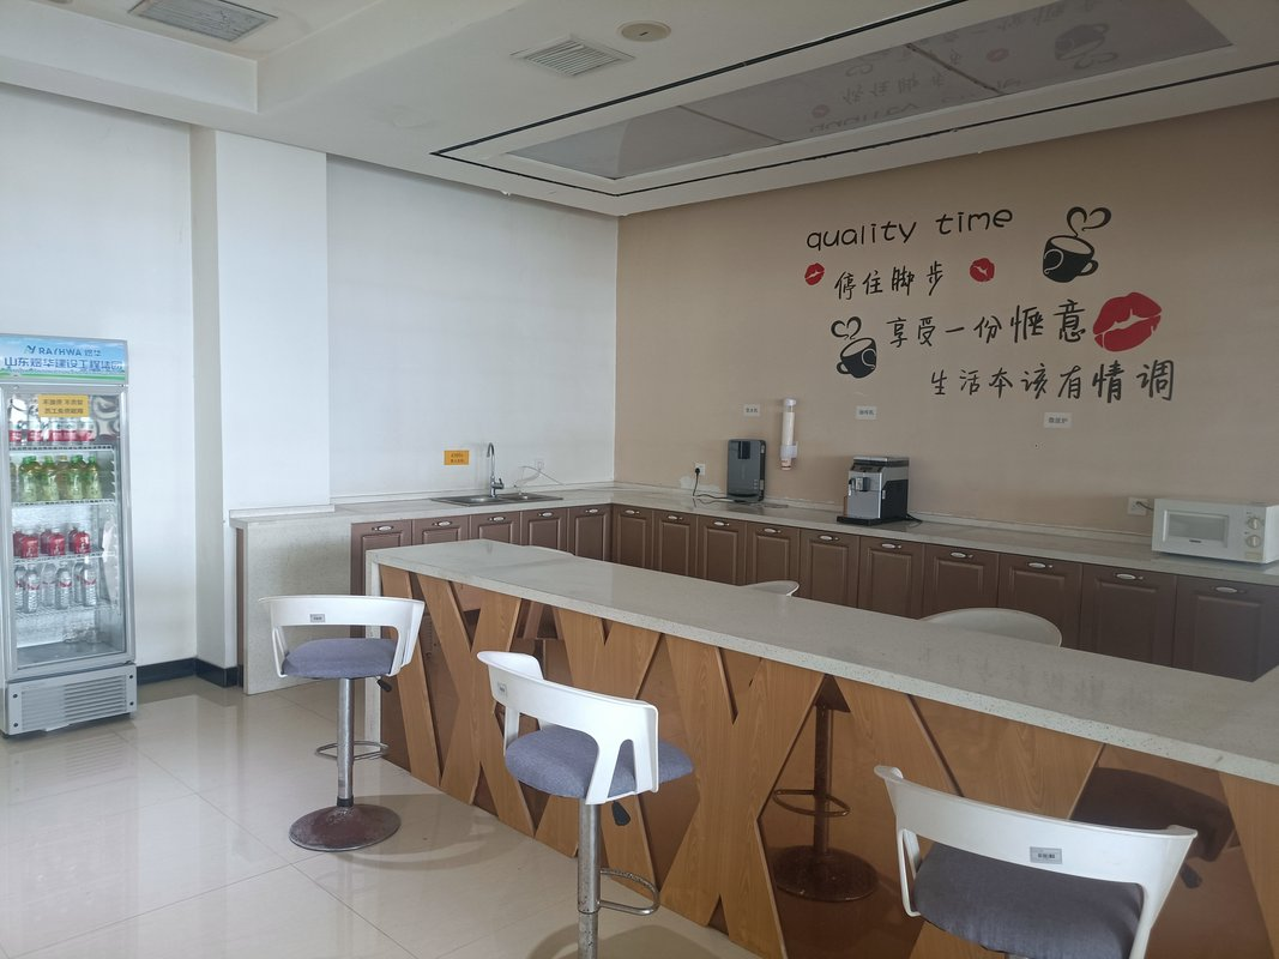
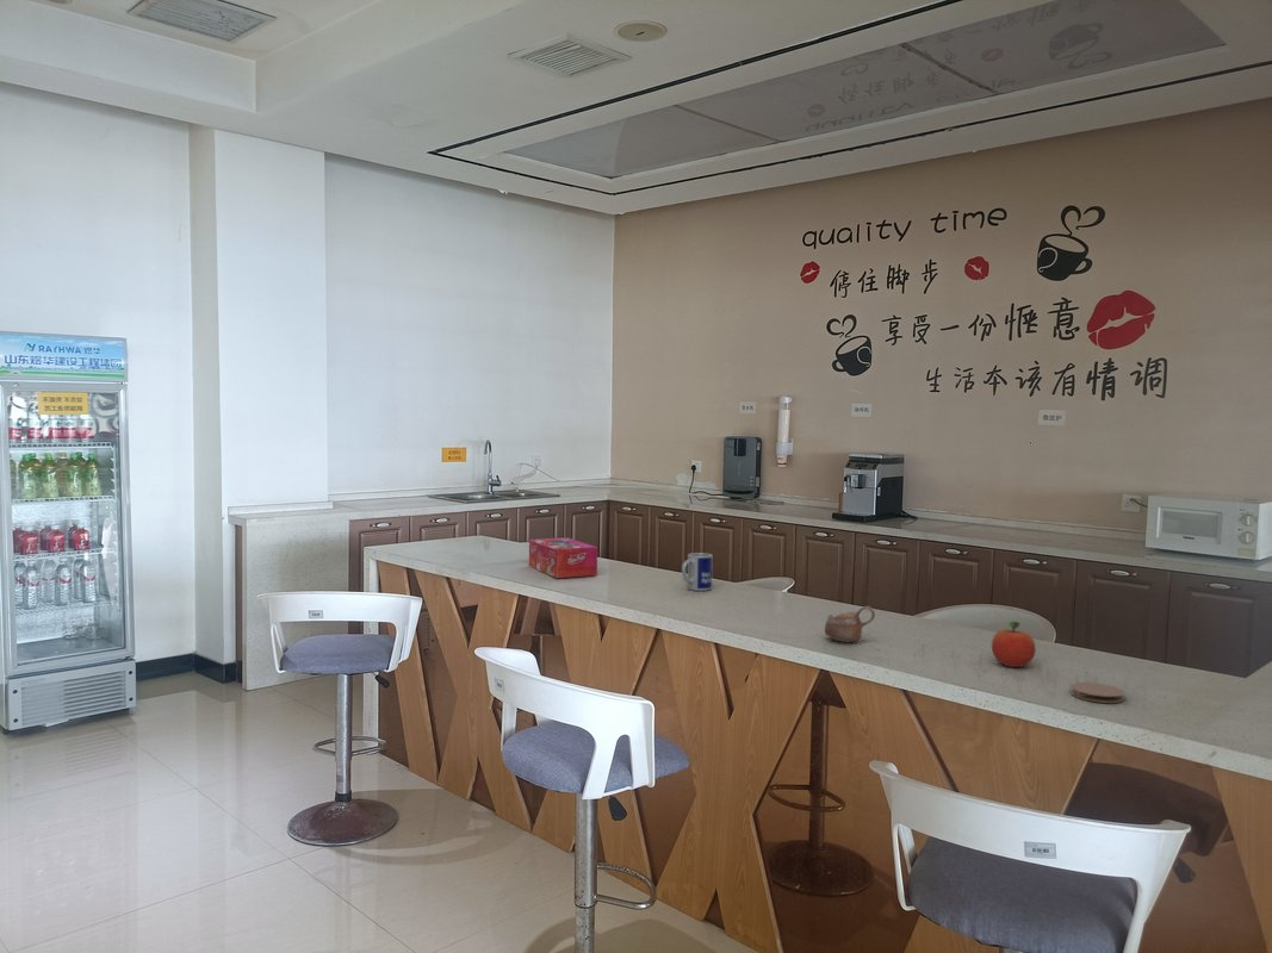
+ coaster (1097, 692)
+ cup (846, 623)
+ fruit (1013, 643)
+ mug (695, 572)
+ tissue box (561, 556)
